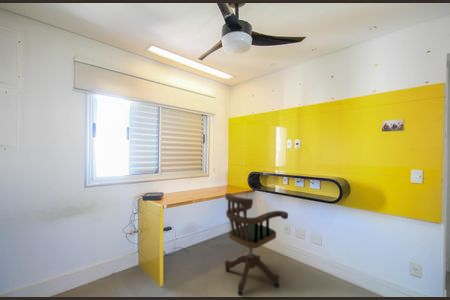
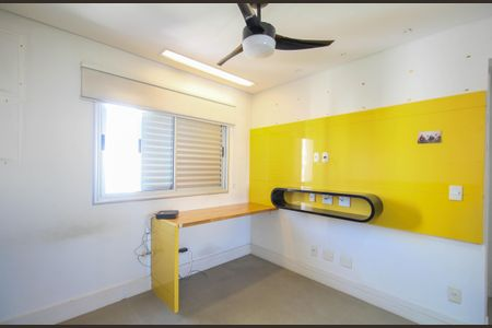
- office chair (251, 235)
